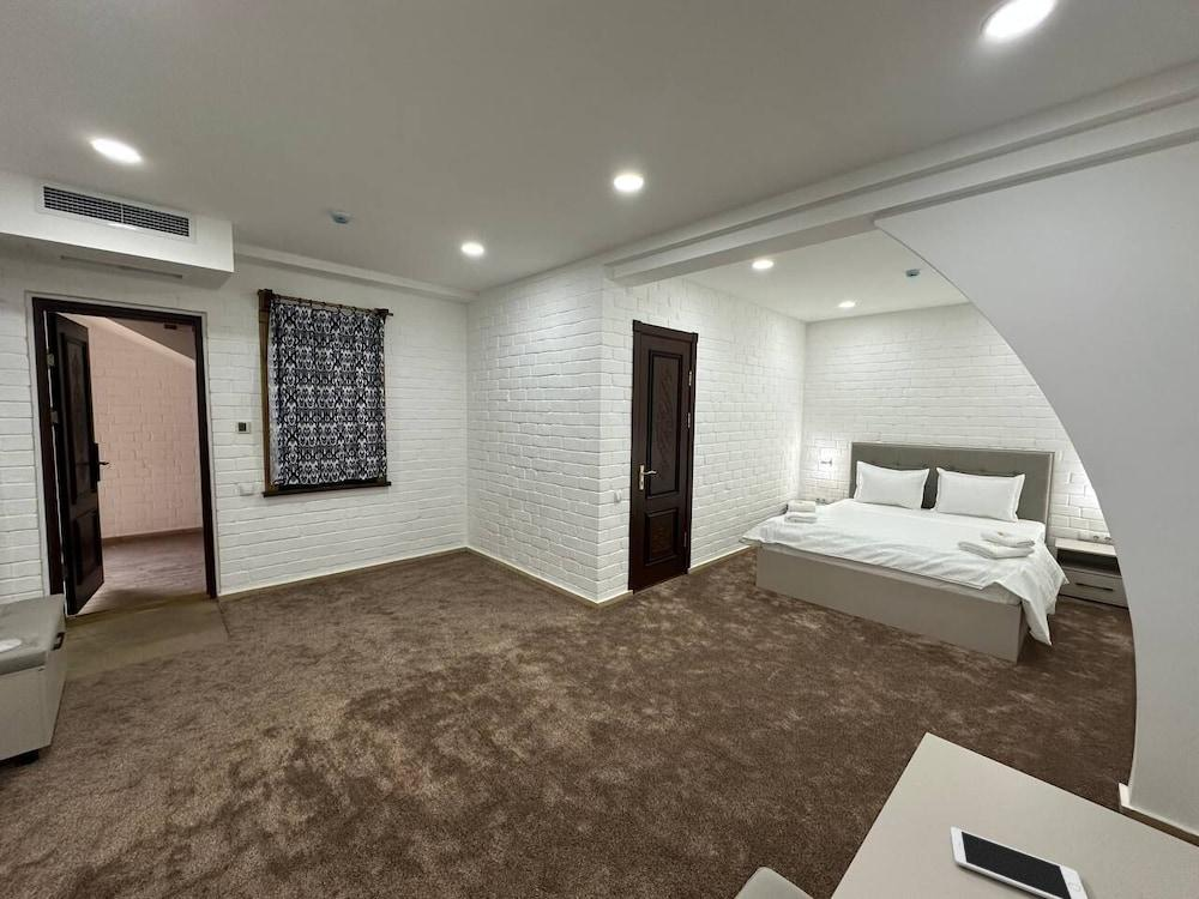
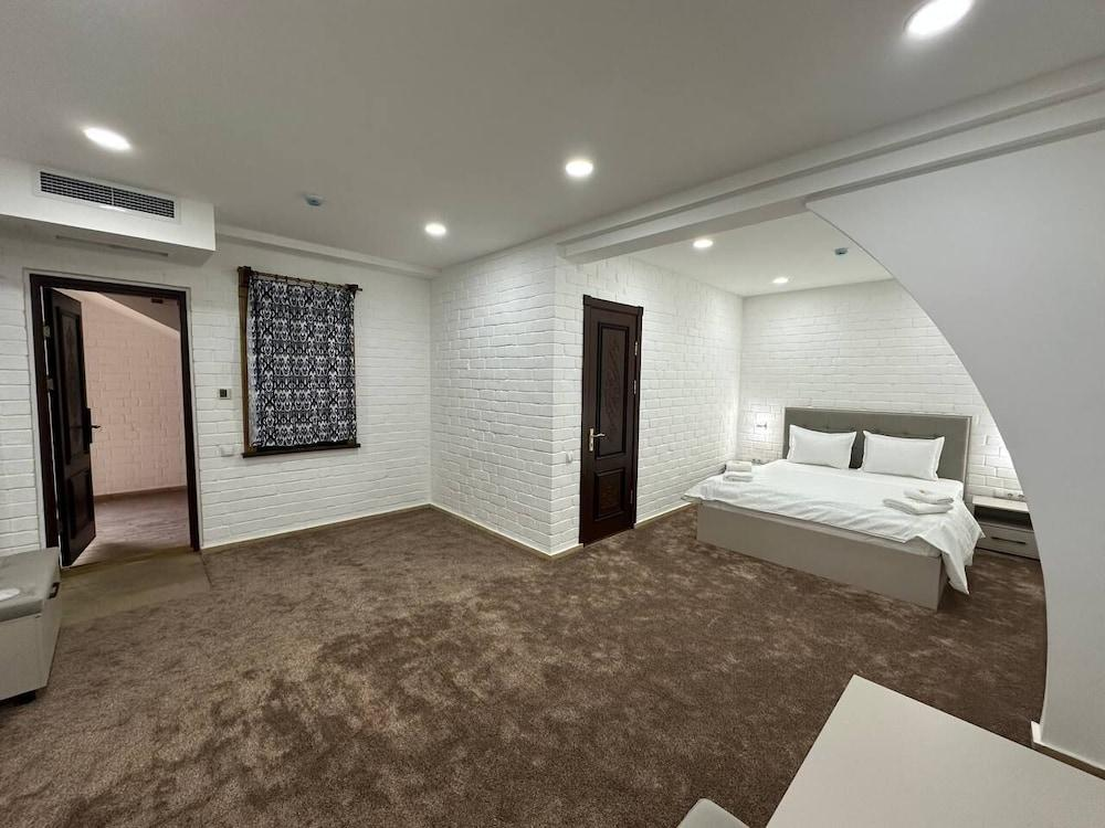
- cell phone (1014, 867)
